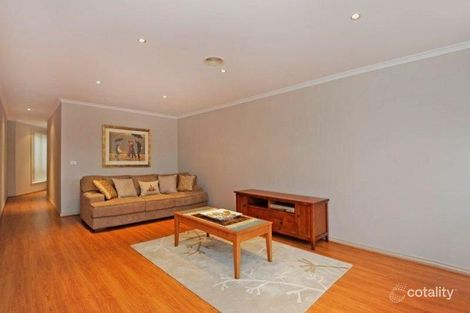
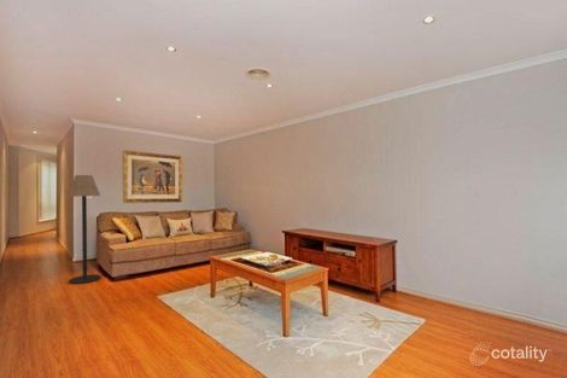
+ floor lamp (84, 227)
